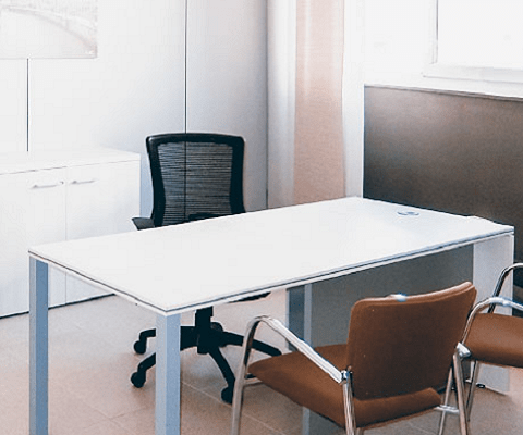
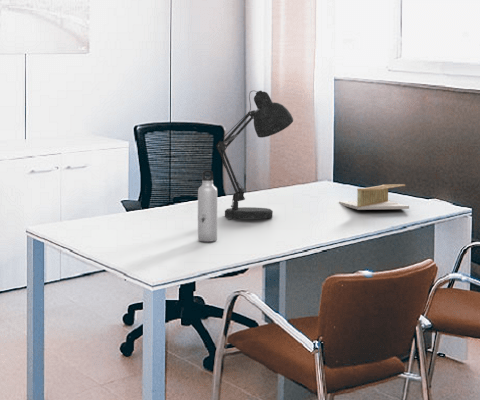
+ water bottle (207, 205)
+ architectural model (381, 196)
+ desk lamp (260, 137)
